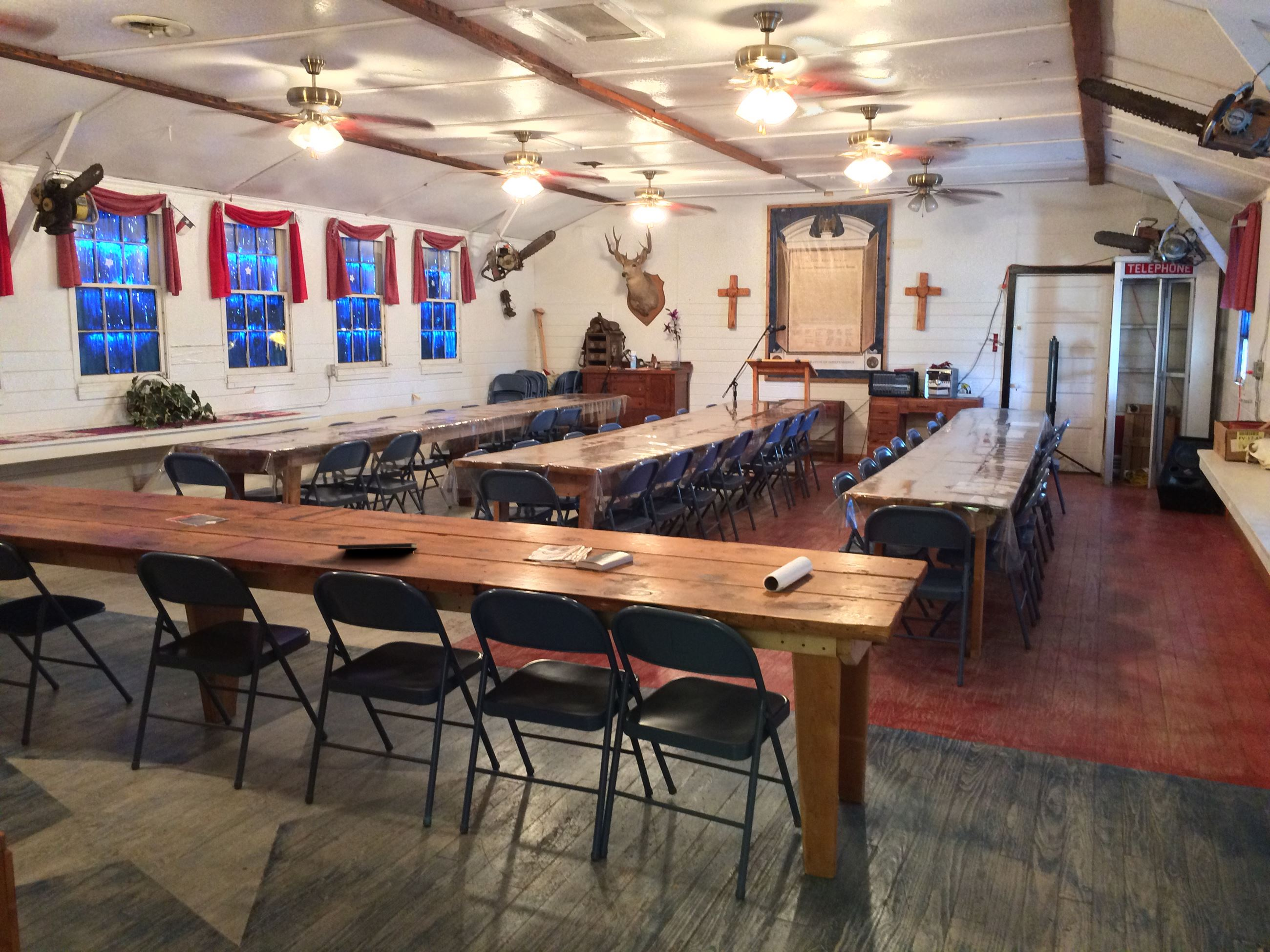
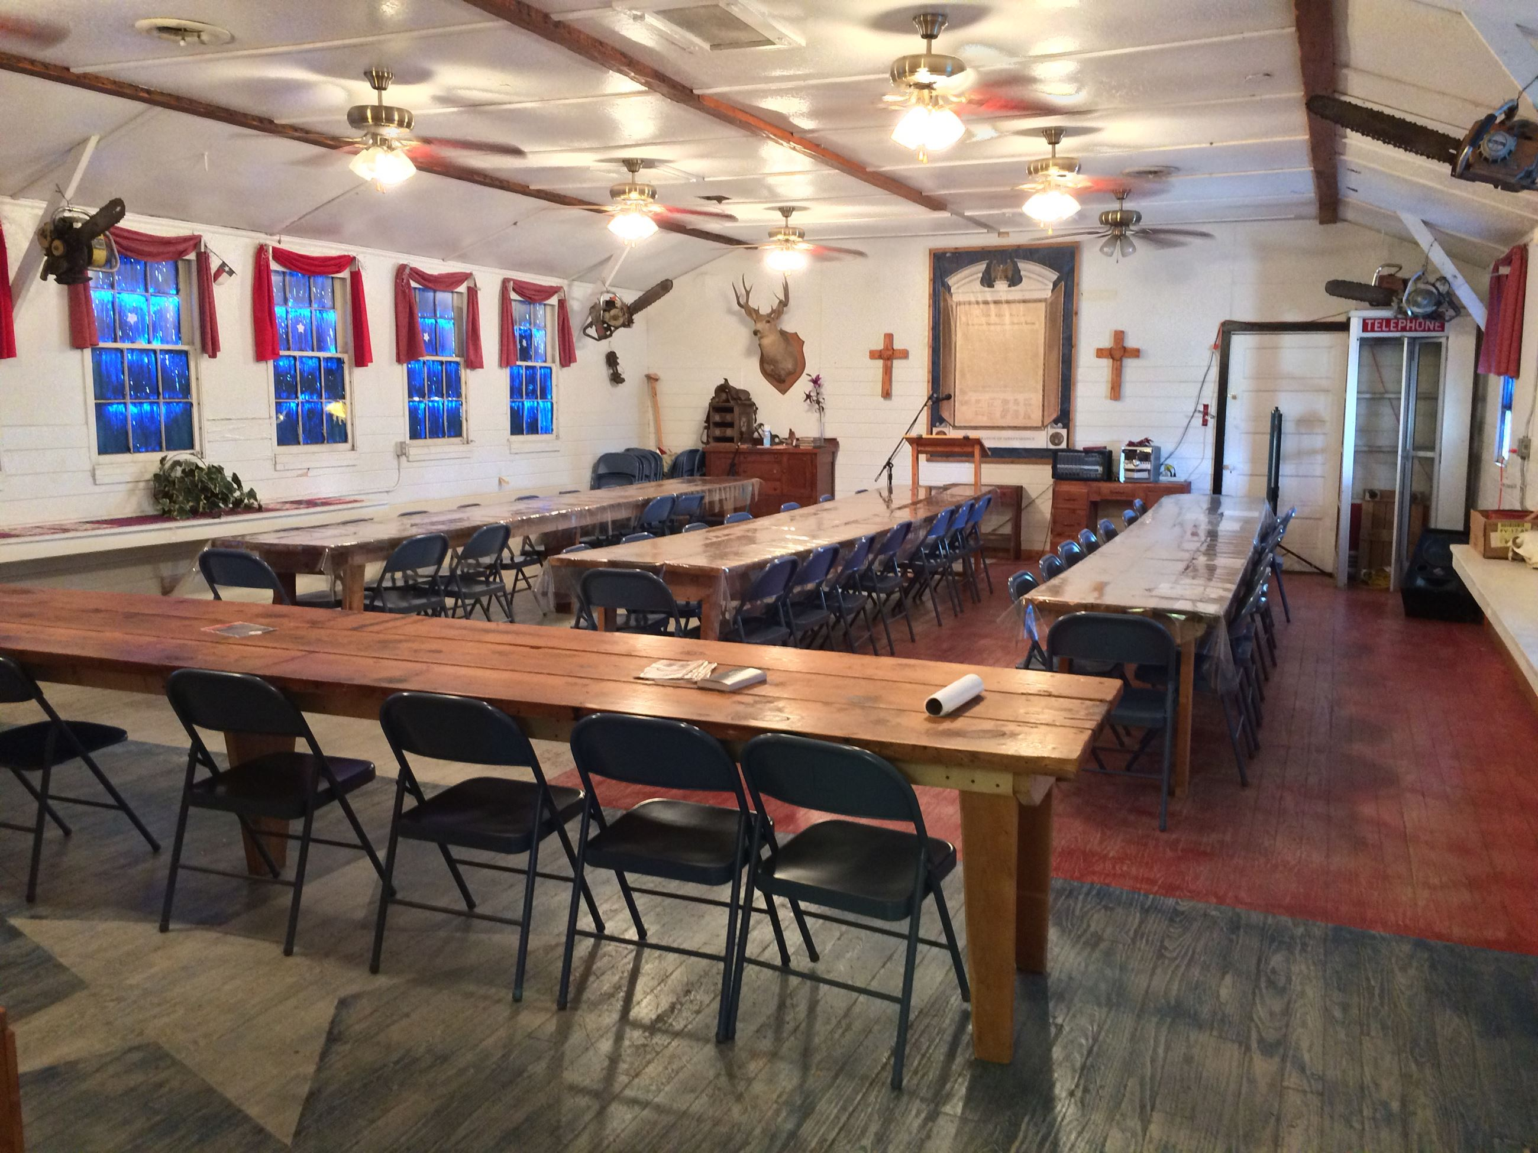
- notepad (378, 546)
